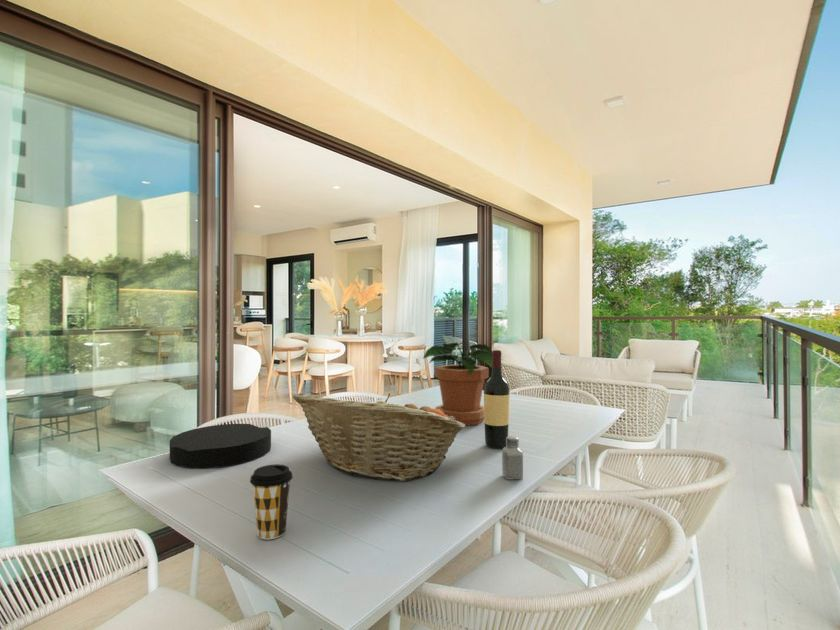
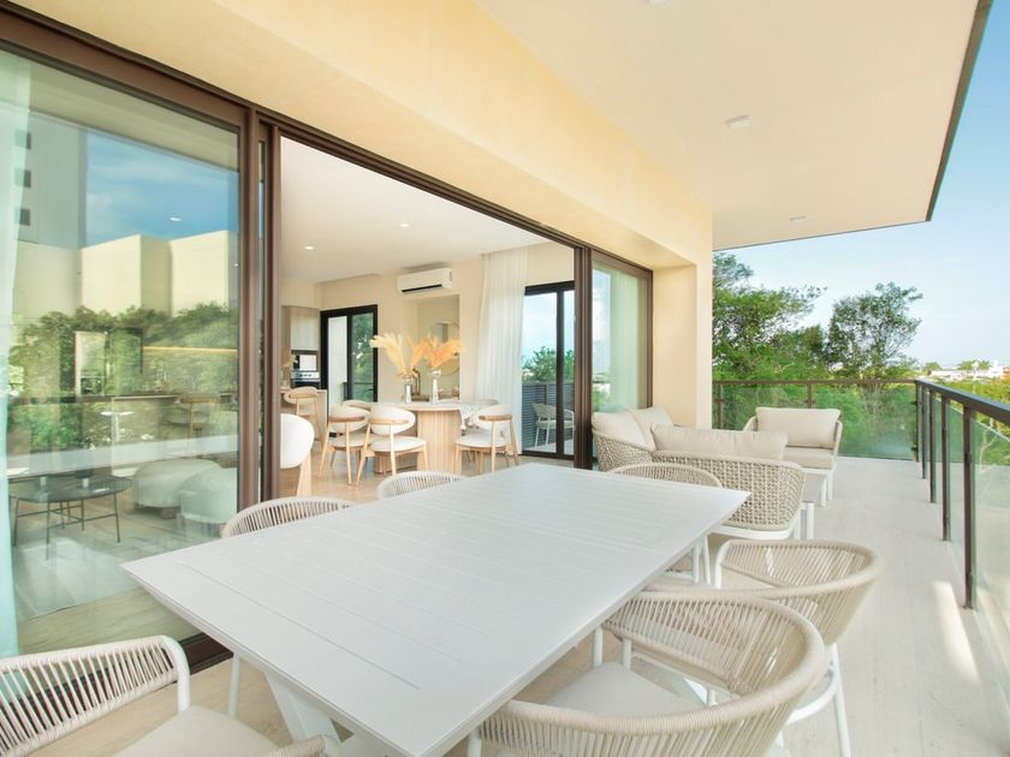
- plate (222, 443)
- fruit basket (377, 425)
- potted plant (462, 382)
- wine bottle (496, 397)
- coffee cup (271, 501)
- saltshaker (512, 456)
